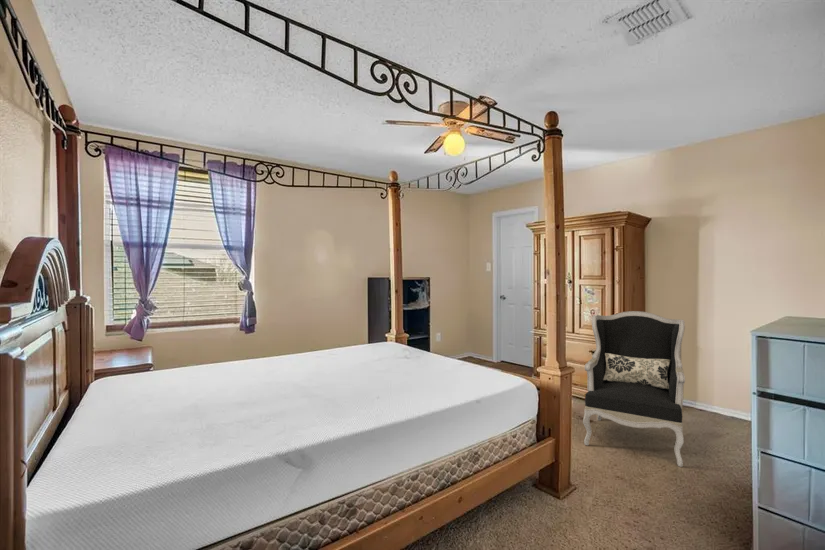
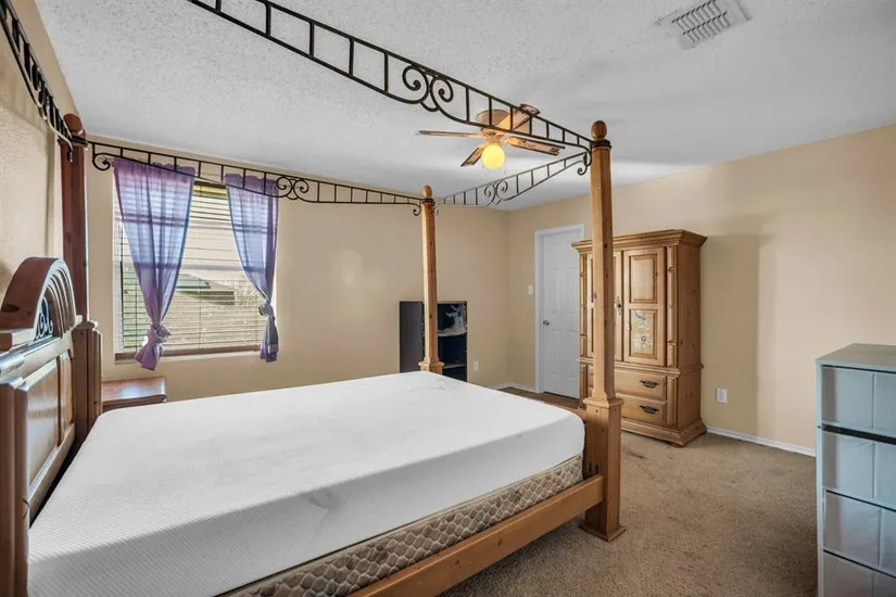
- armchair (634, 376)
